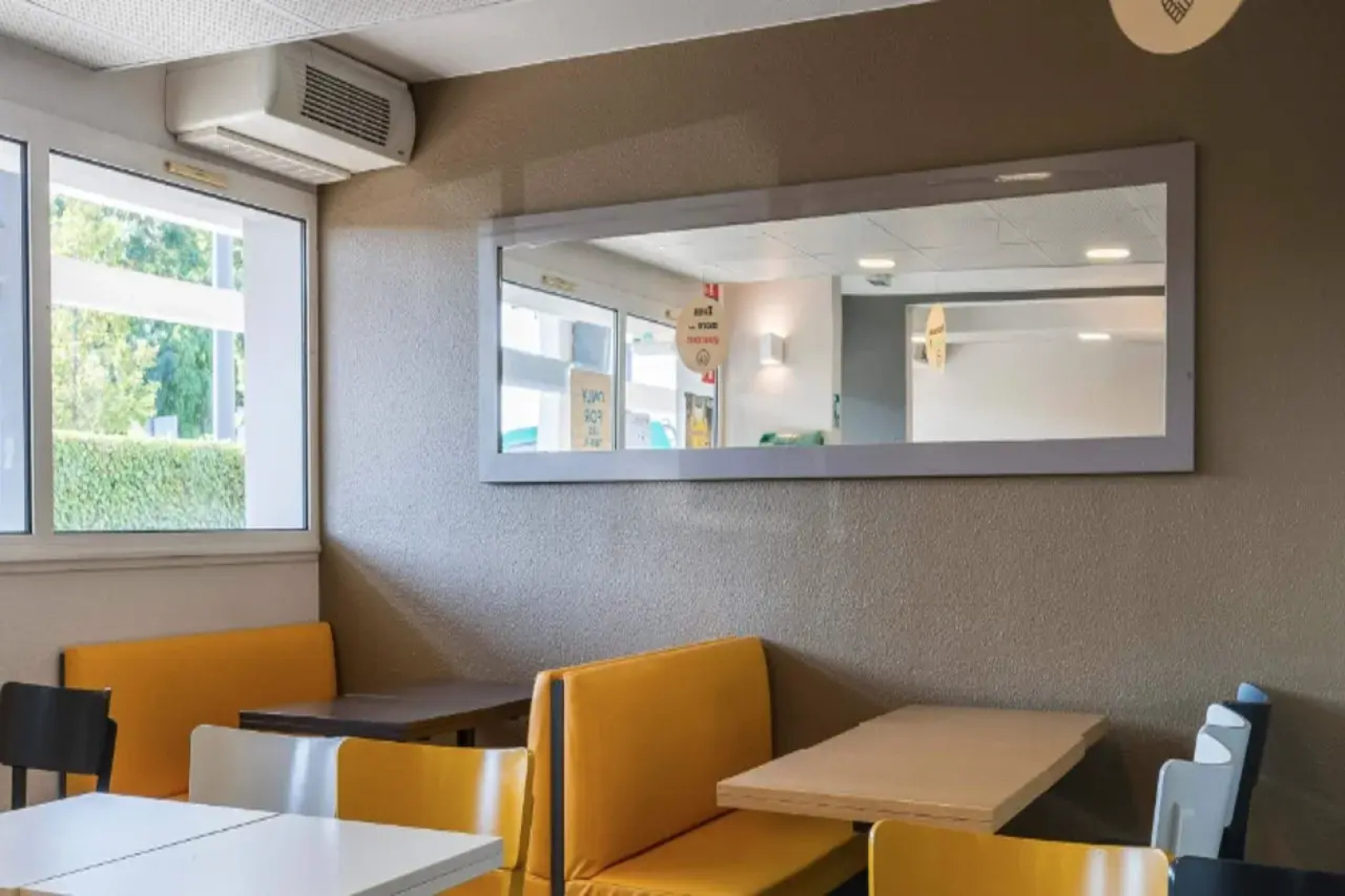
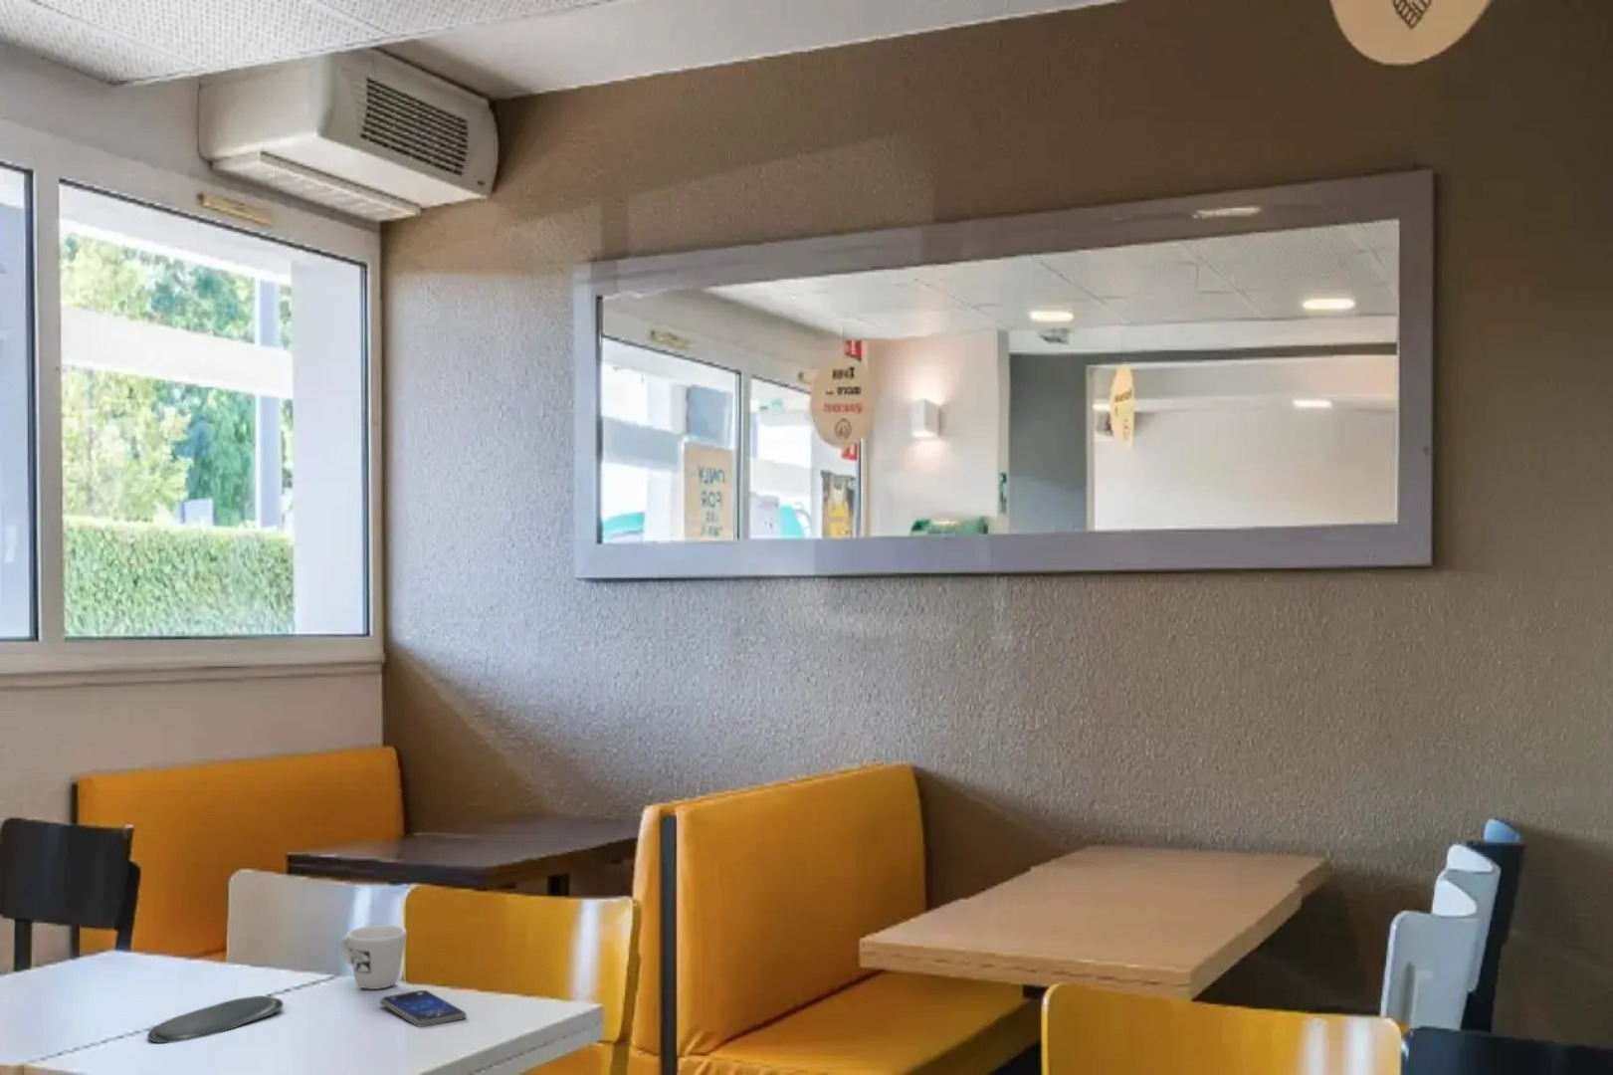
+ oval tray (217, 1019)
+ smartphone (422, 1008)
+ mug (369, 956)
